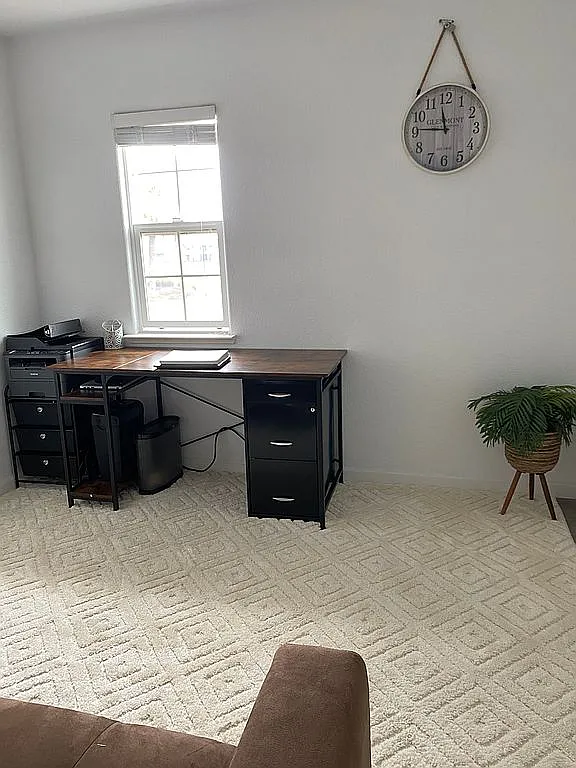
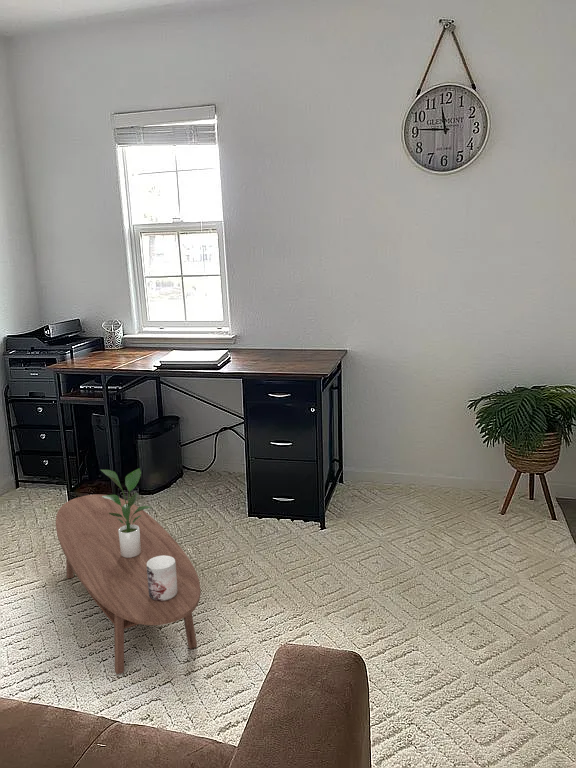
+ coffee table (122, 576)
+ potted plant (128, 510)
+ mug (160, 576)
